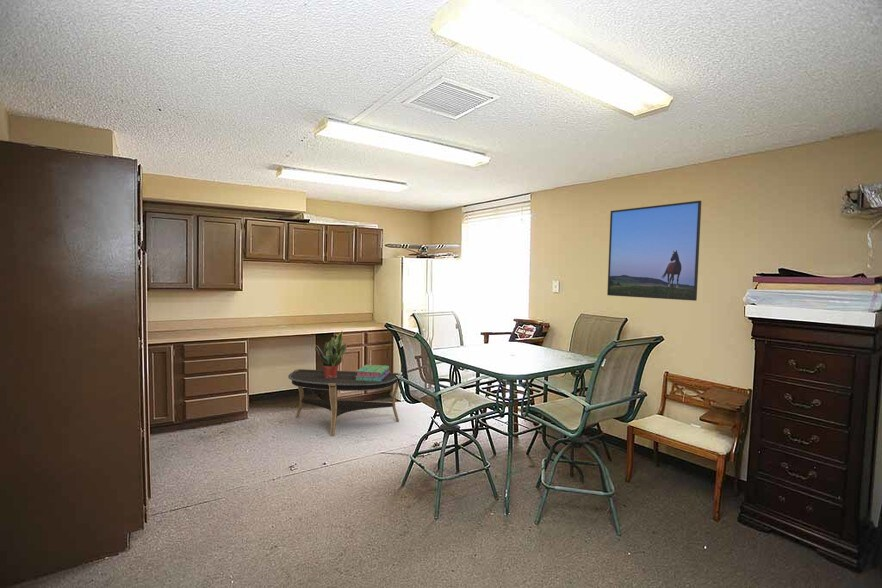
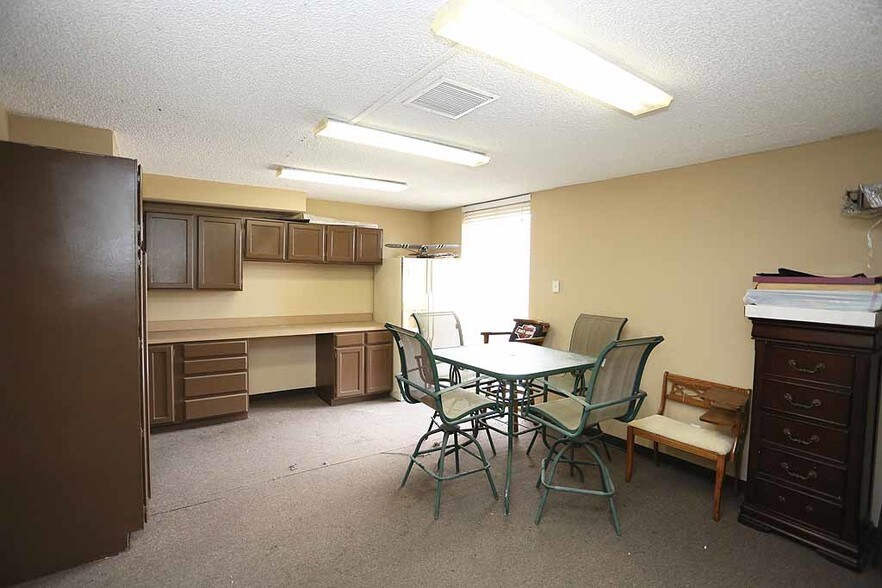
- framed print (650, 252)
- stack of books (373, 372)
- potted plant (330, 353)
- coffee table (340, 401)
